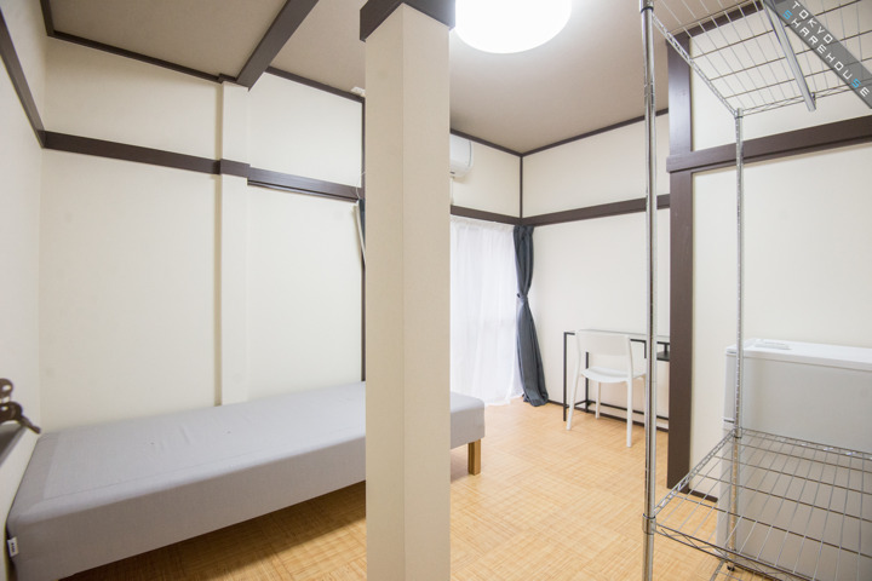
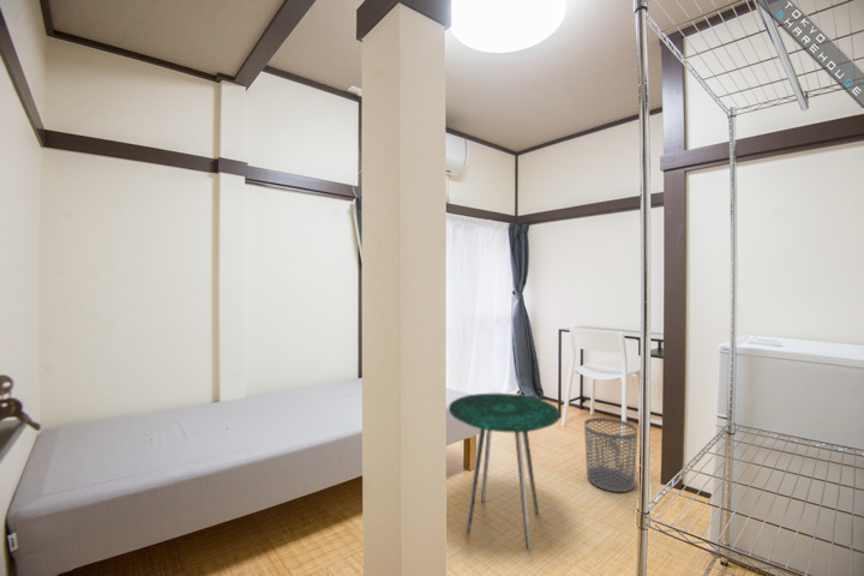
+ waste bin (610, 454)
+ side table (517, 461)
